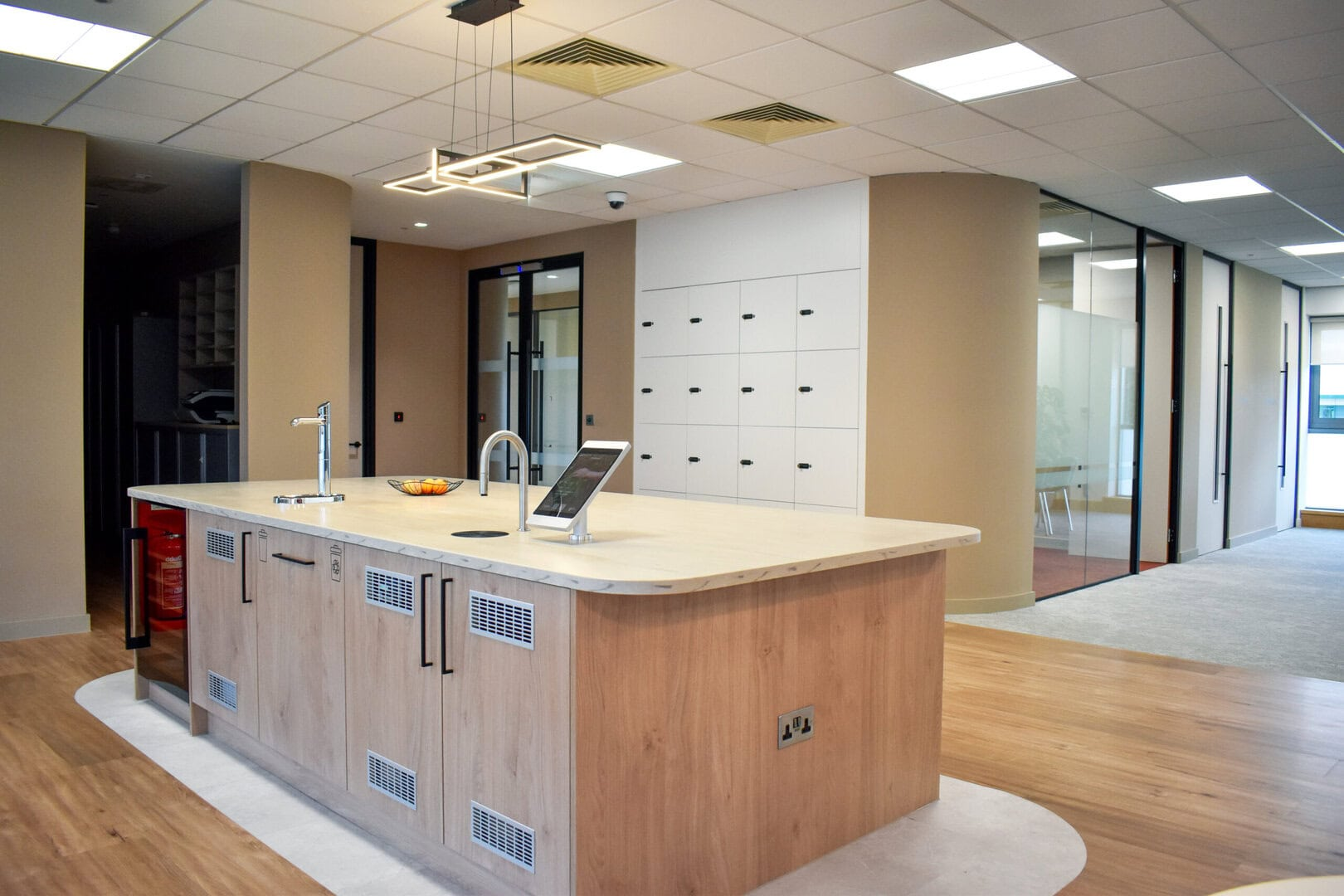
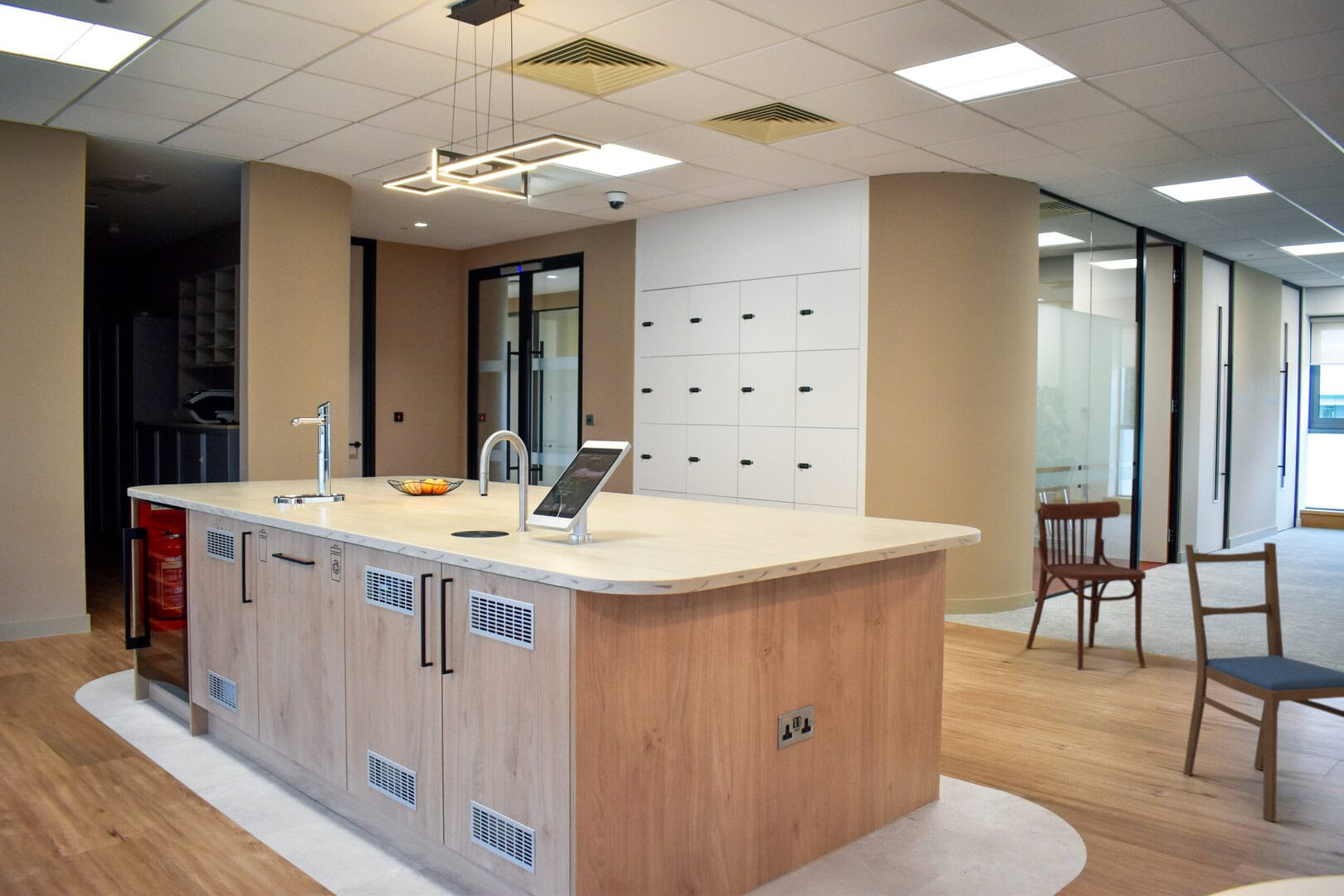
+ dining chair (1088, 580)
+ dining chair (1273, 673)
